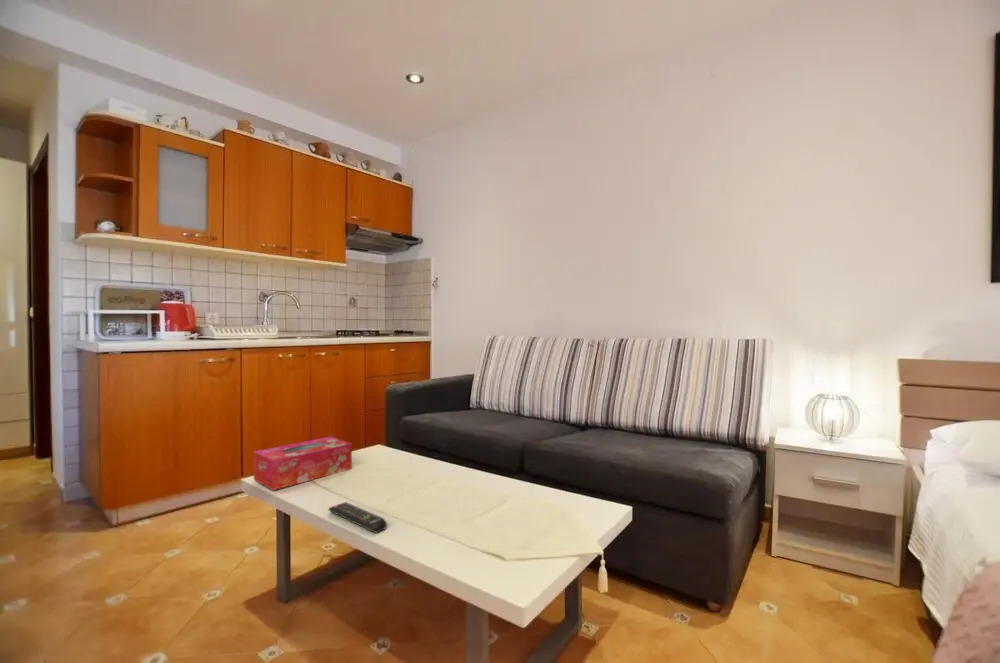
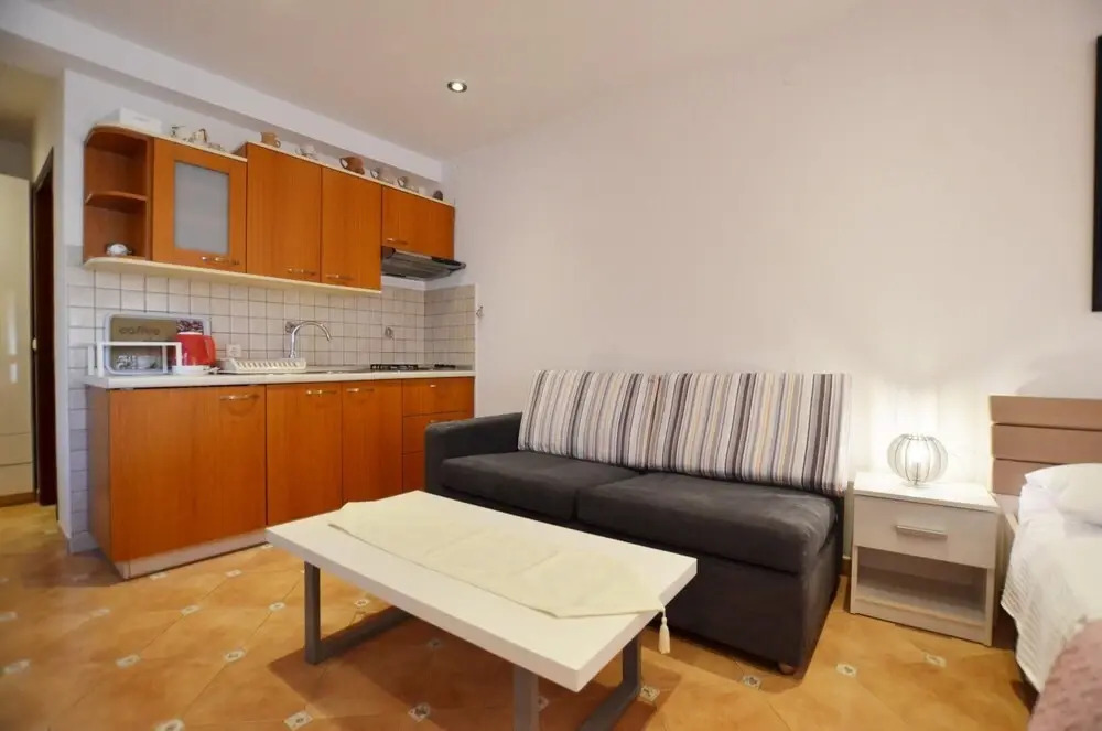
- remote control (356, 516)
- tissue box (304, 460)
